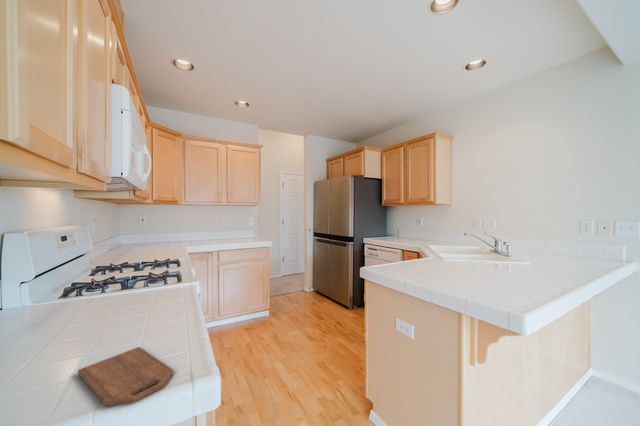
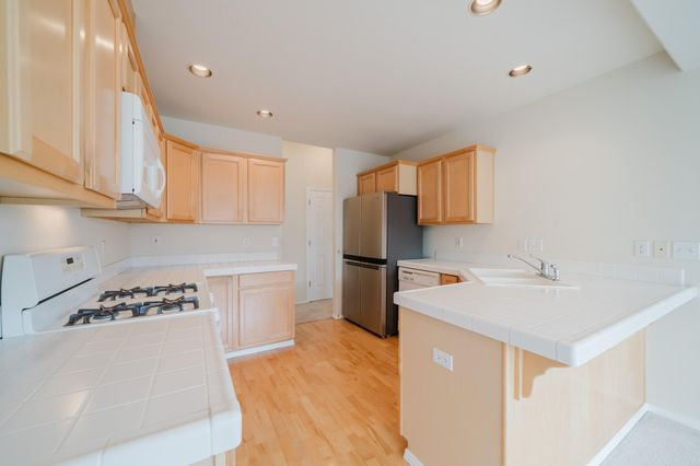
- cutting board (128, 374)
